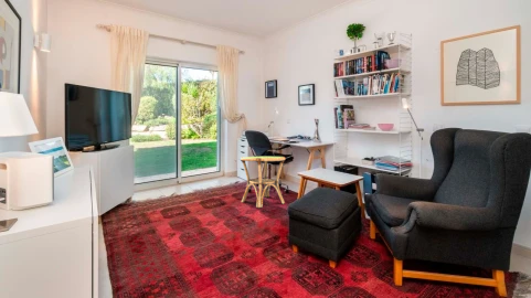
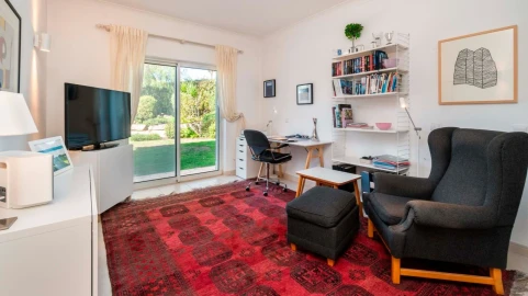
- side table (263, 179)
